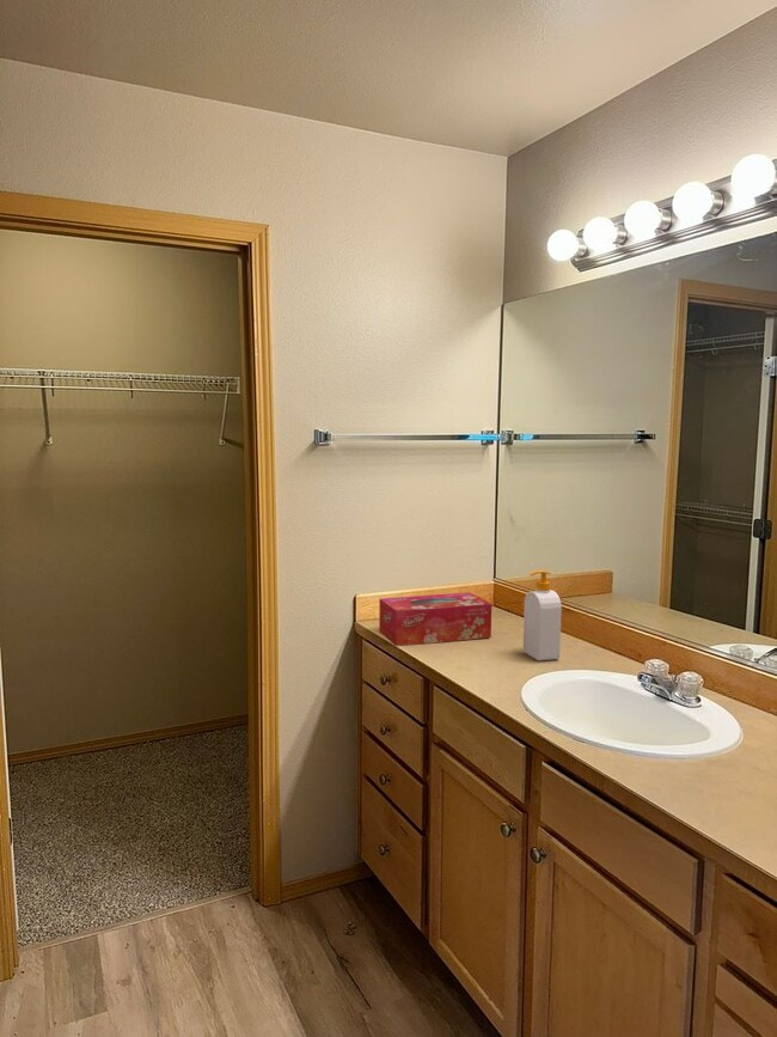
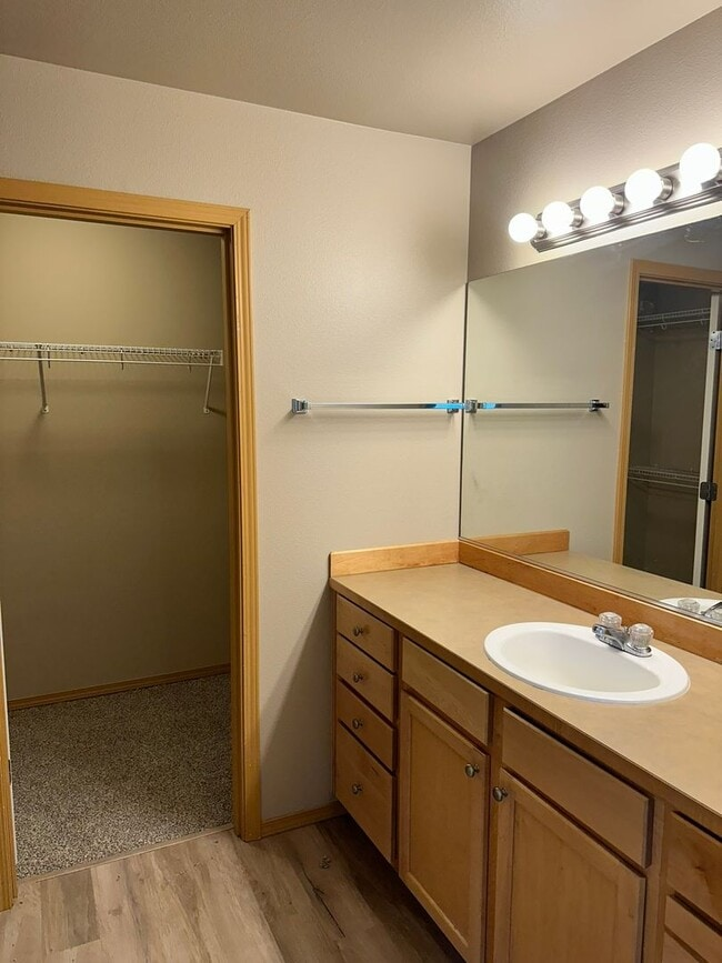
- soap bottle (540, 614)
- tissue box (434, 617)
